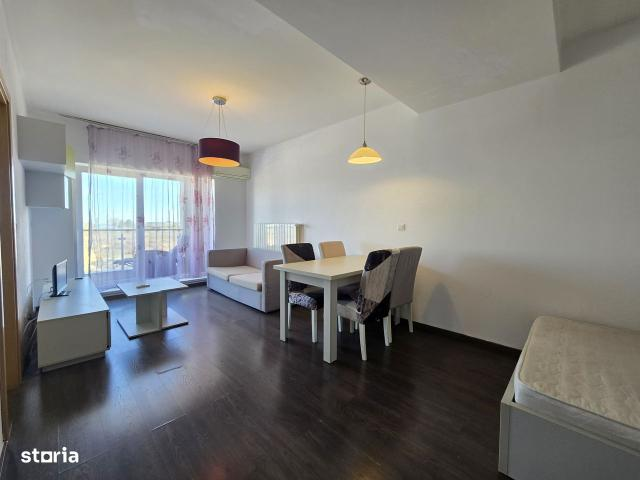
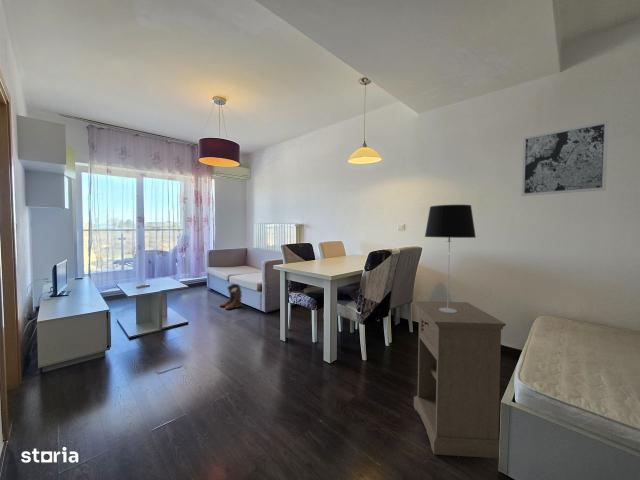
+ table lamp (448, 258)
+ boots (232, 295)
+ wall art (561, 161)
+ nightstand (451, 370)
